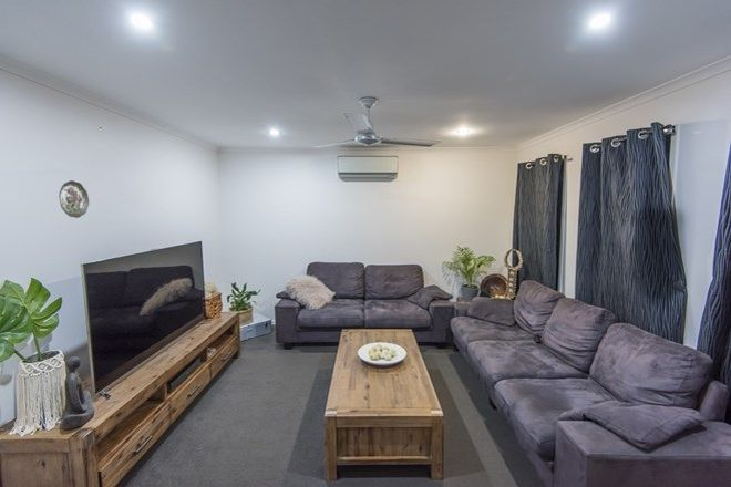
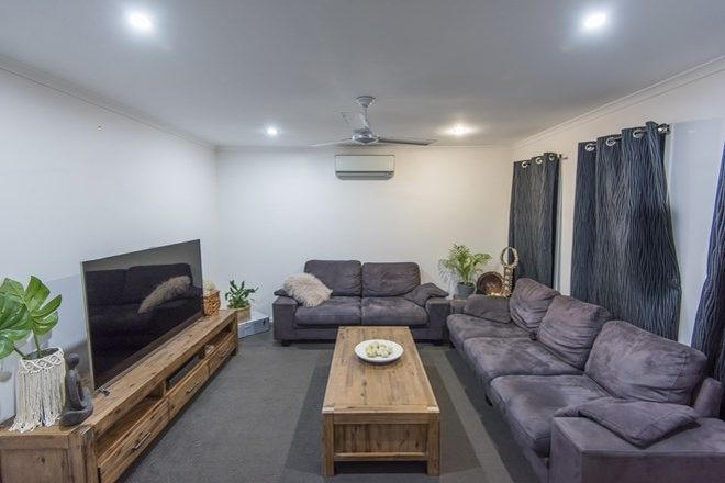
- decorative plate (73, 199)
